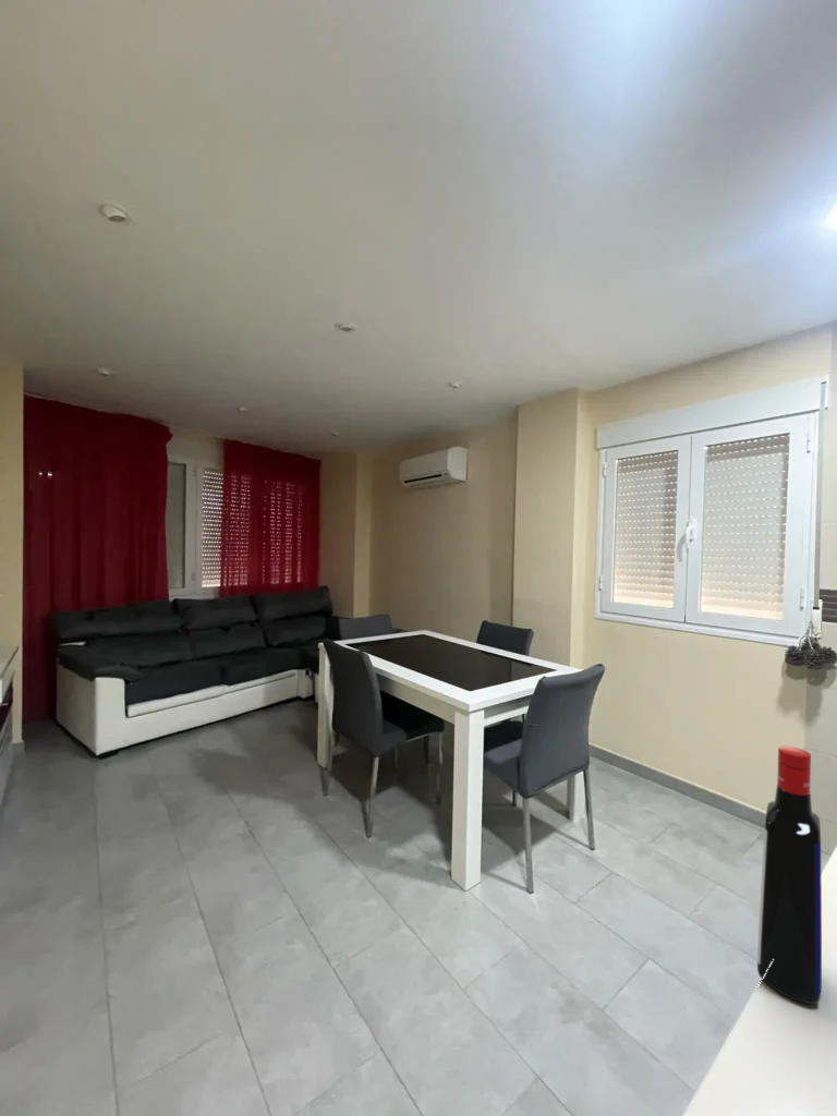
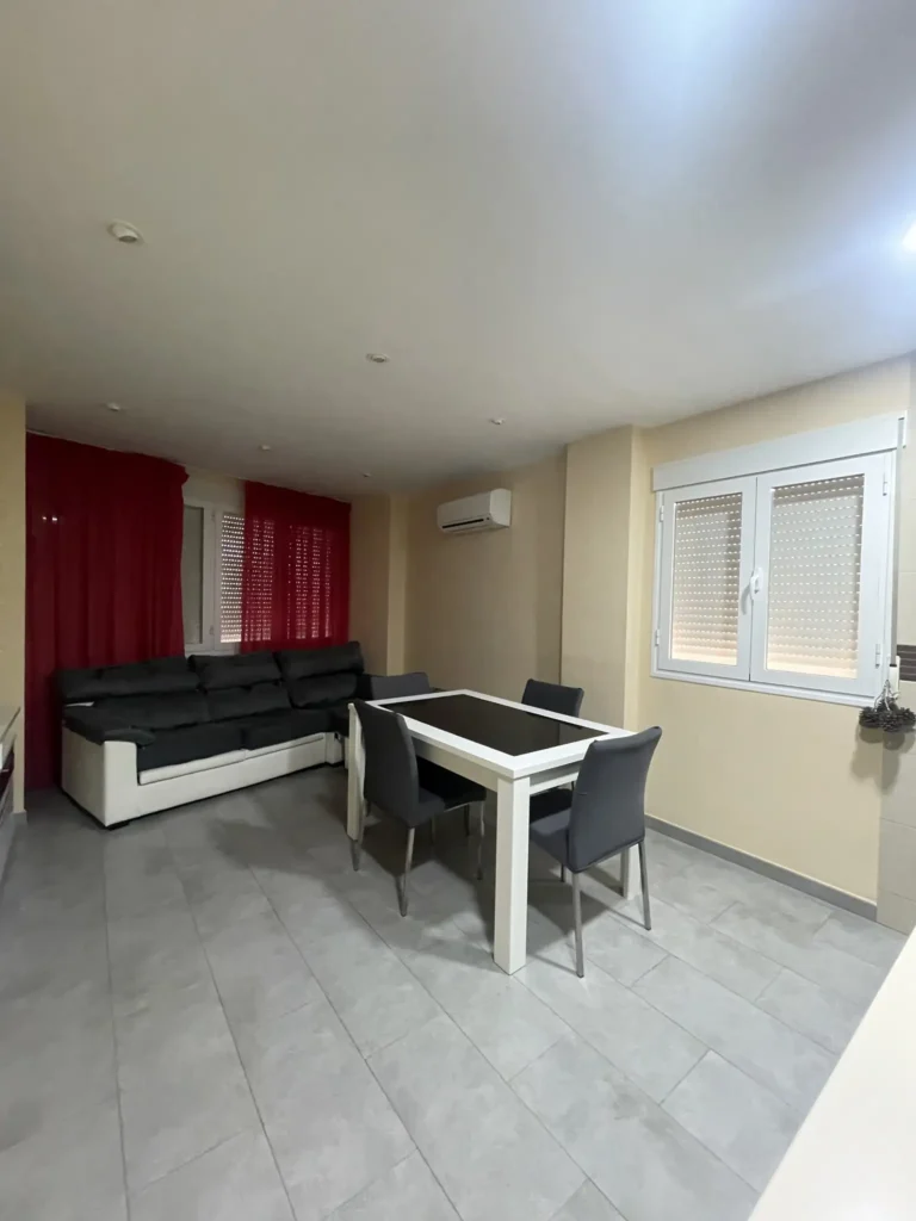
- liquor bottle (791, 863)
